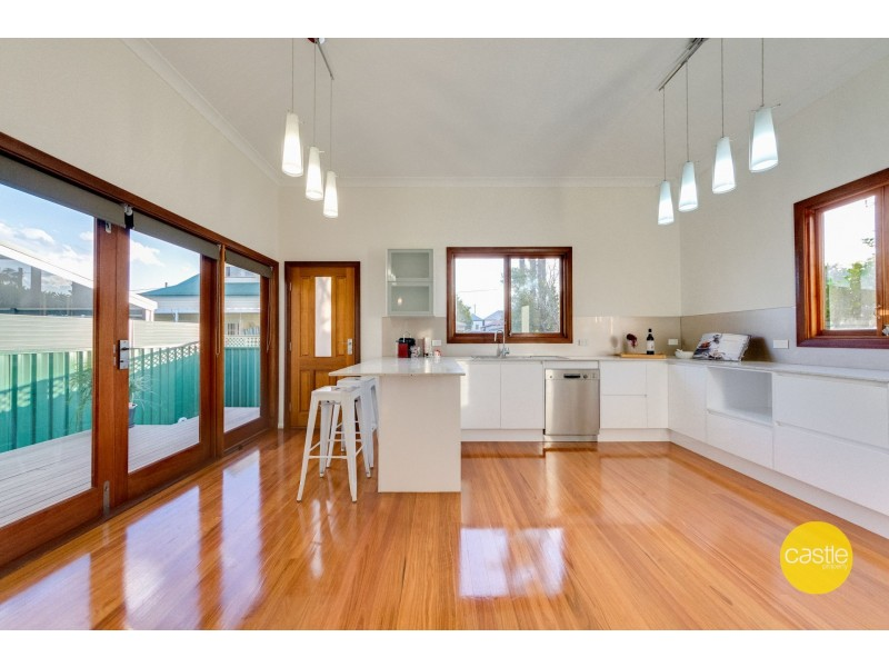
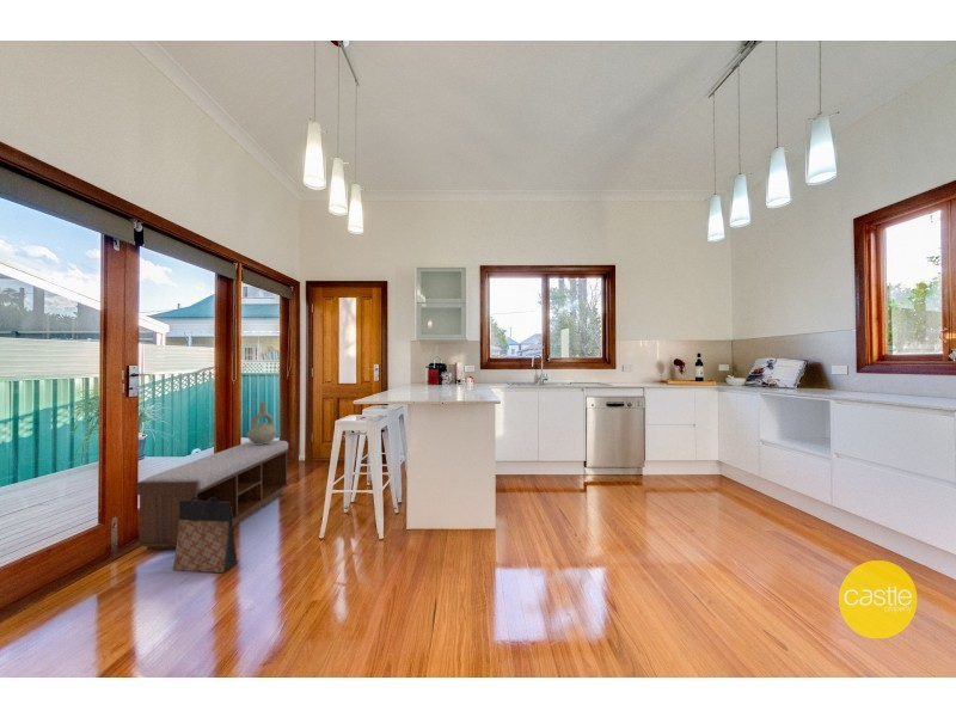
+ decorative vase (262, 423)
+ bag (204, 531)
+ bench (228, 485)
